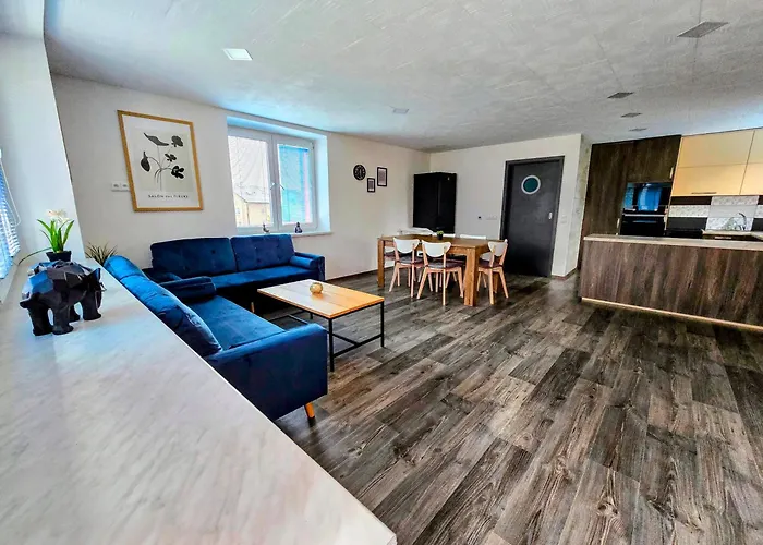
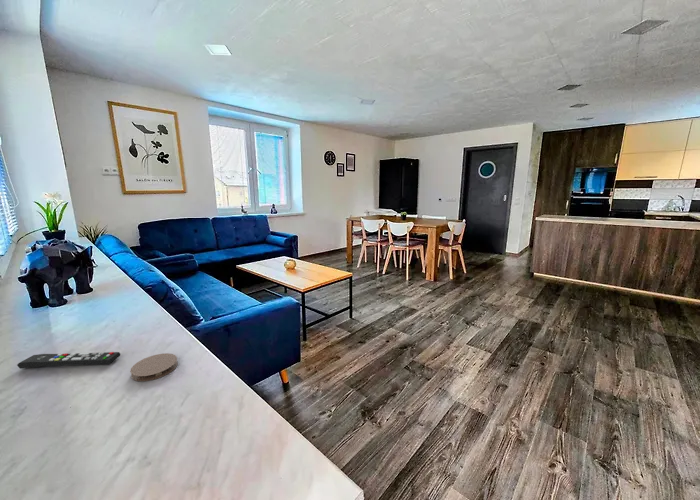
+ coaster (154, 366)
+ remote control (70, 359)
